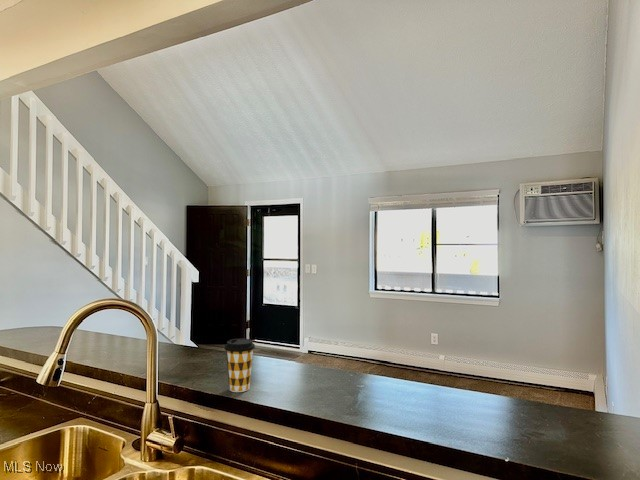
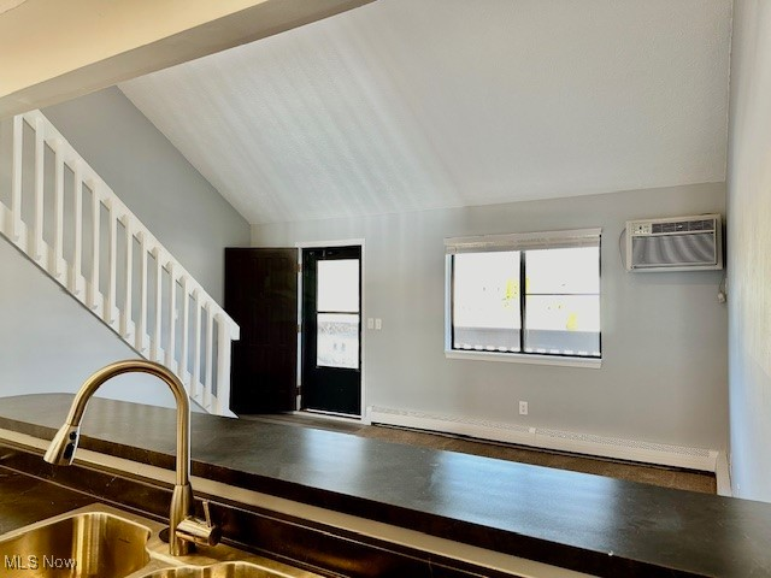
- coffee cup (239, 365)
